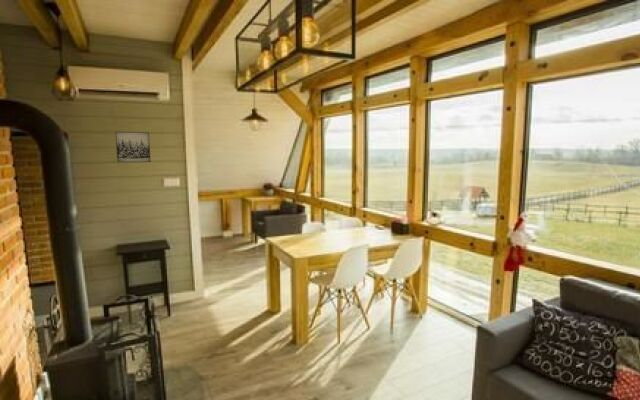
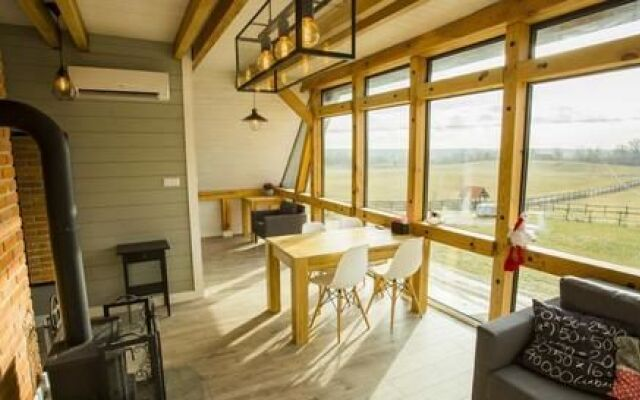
- wall art (133, 147)
